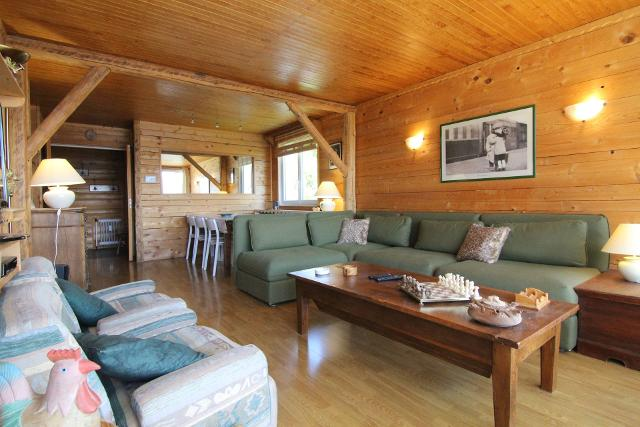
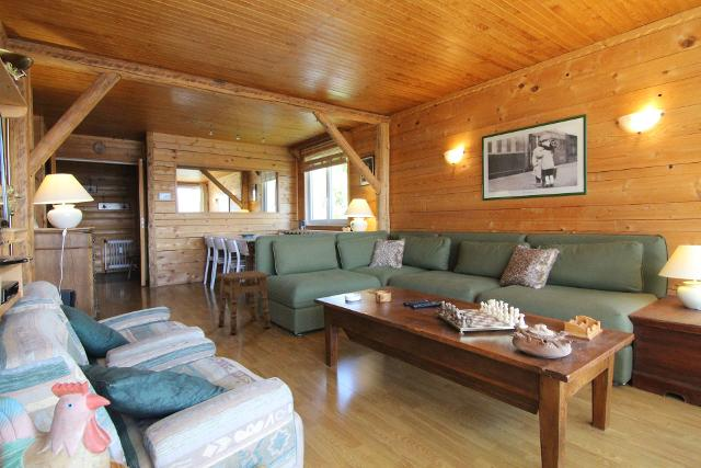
+ side table (250, 300)
